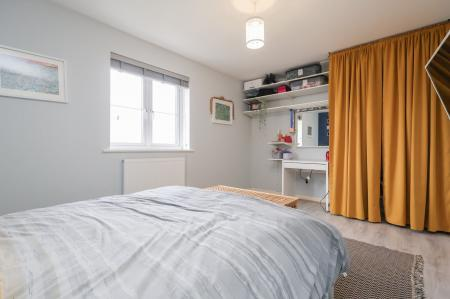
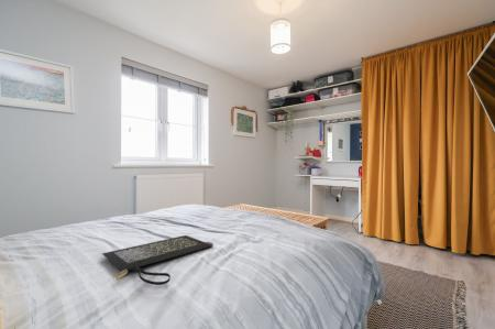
+ clutch bag (157, 250)
